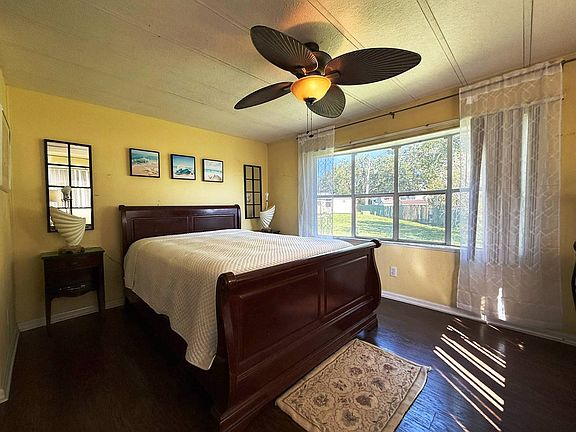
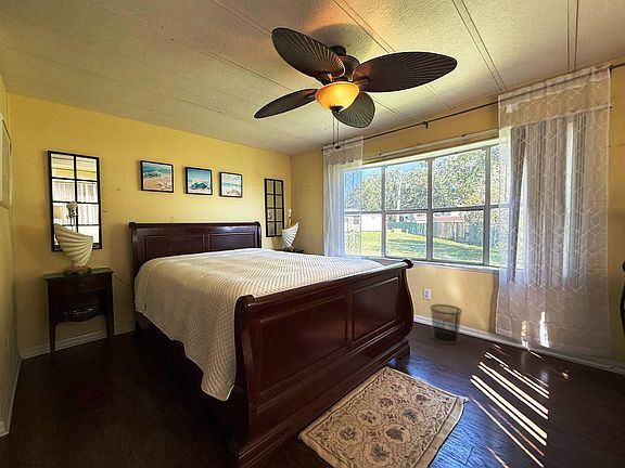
+ waste bin (445, 323)
